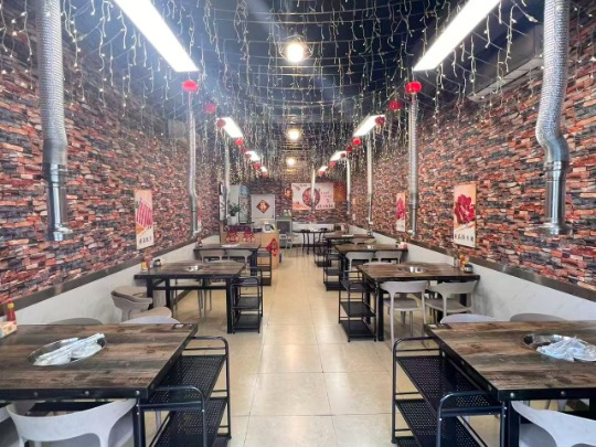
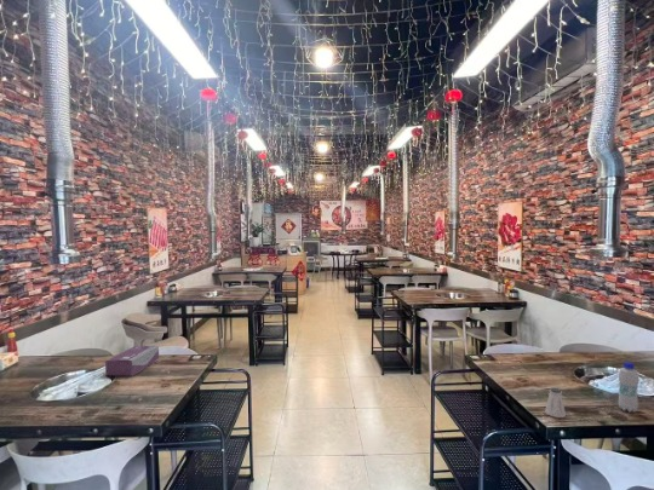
+ bottle (627, 386)
+ tissue box (133, 359)
+ saltshaker (555, 400)
